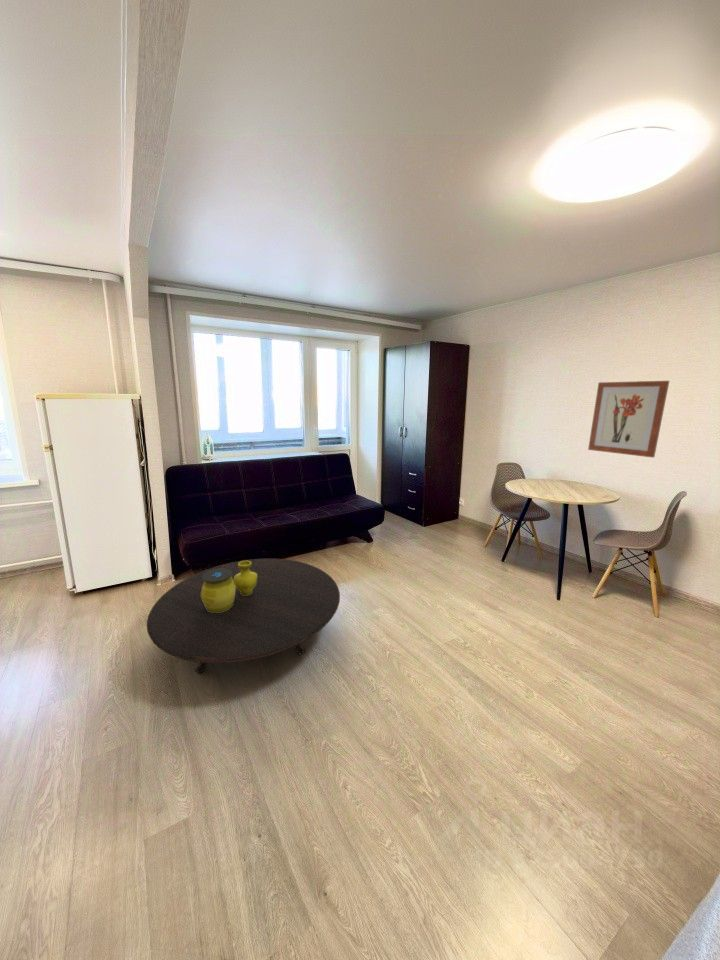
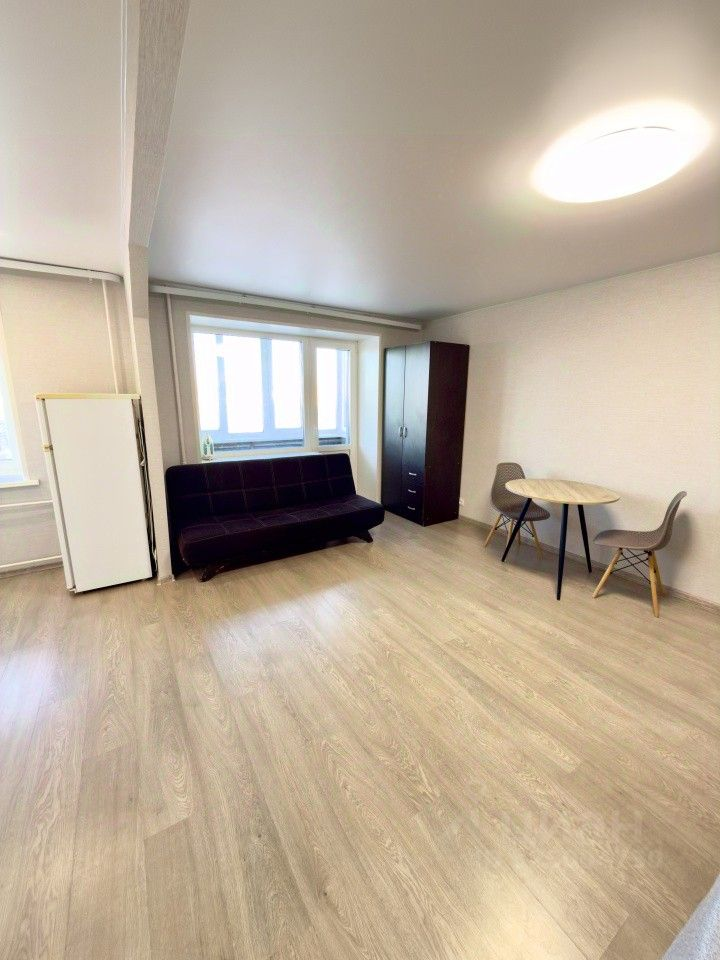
- table (251, 614)
- decorative vase (230, 584)
- wall art (625, 418)
